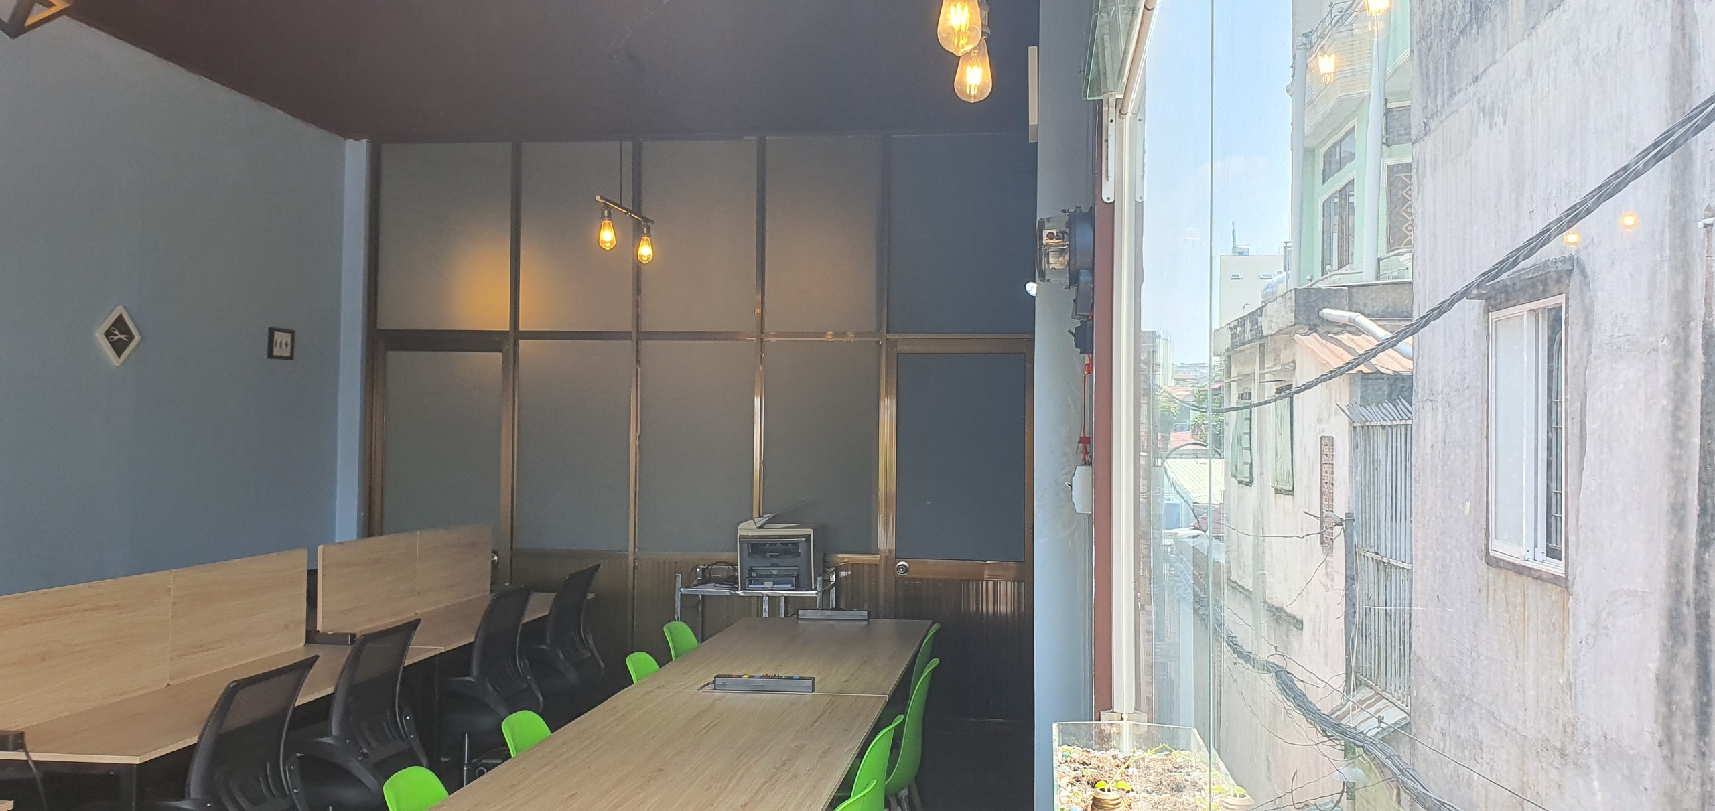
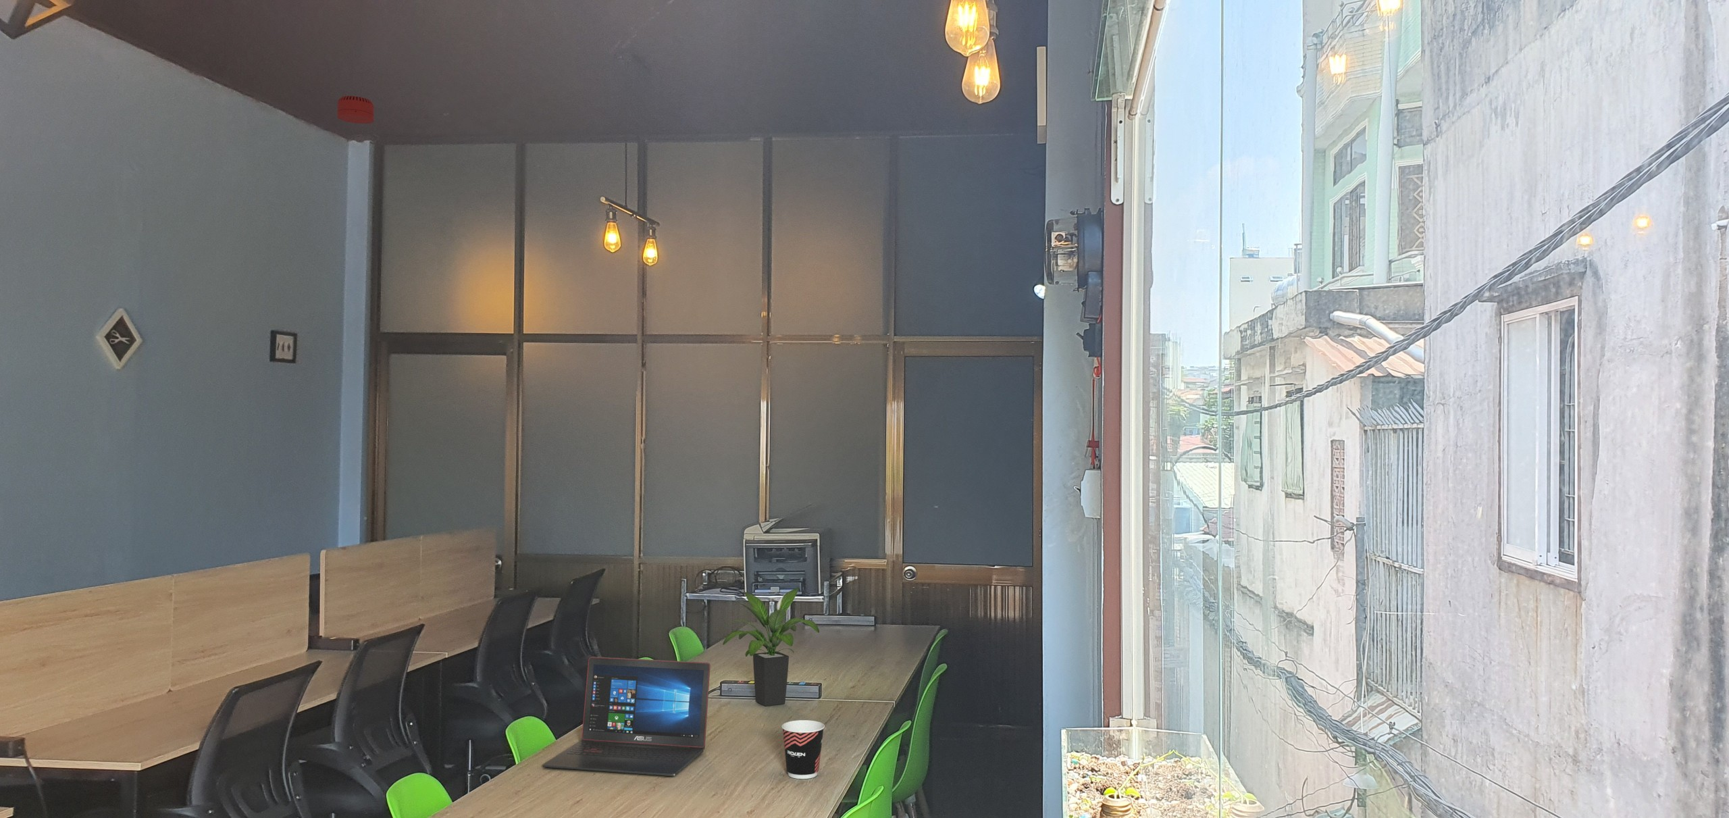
+ laptop (629, 714)
+ smoke detector (355, 109)
+ cup (803, 750)
+ potted plant (771, 648)
